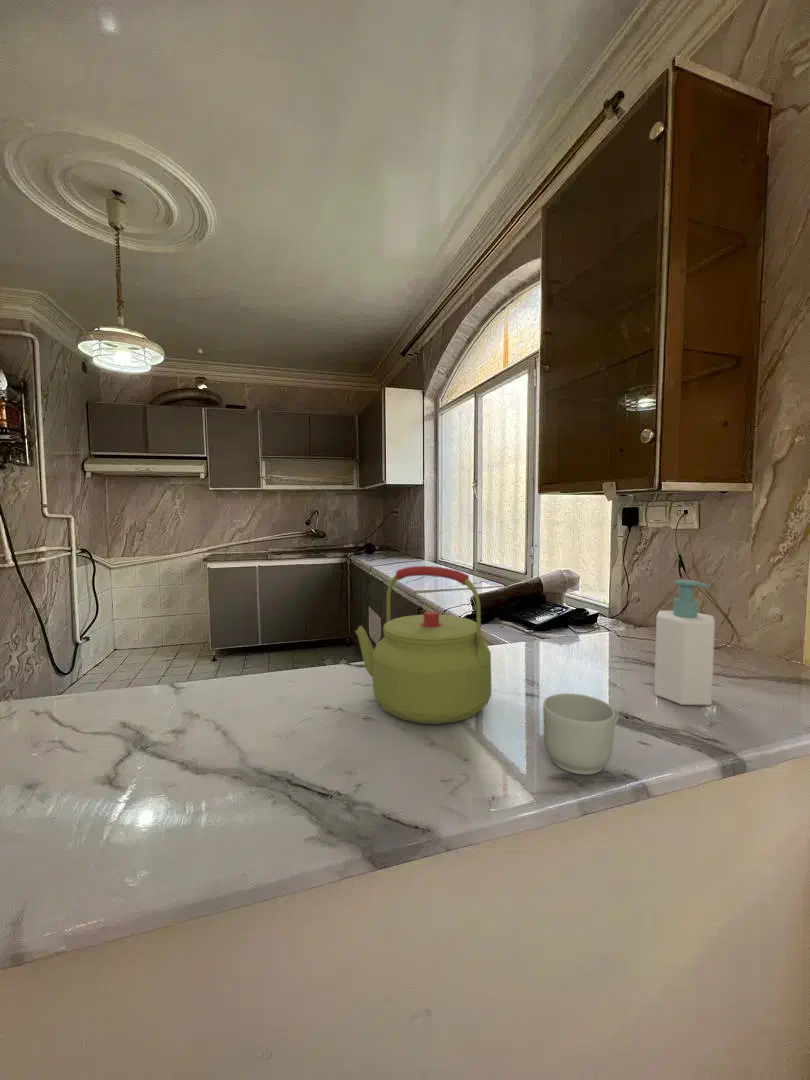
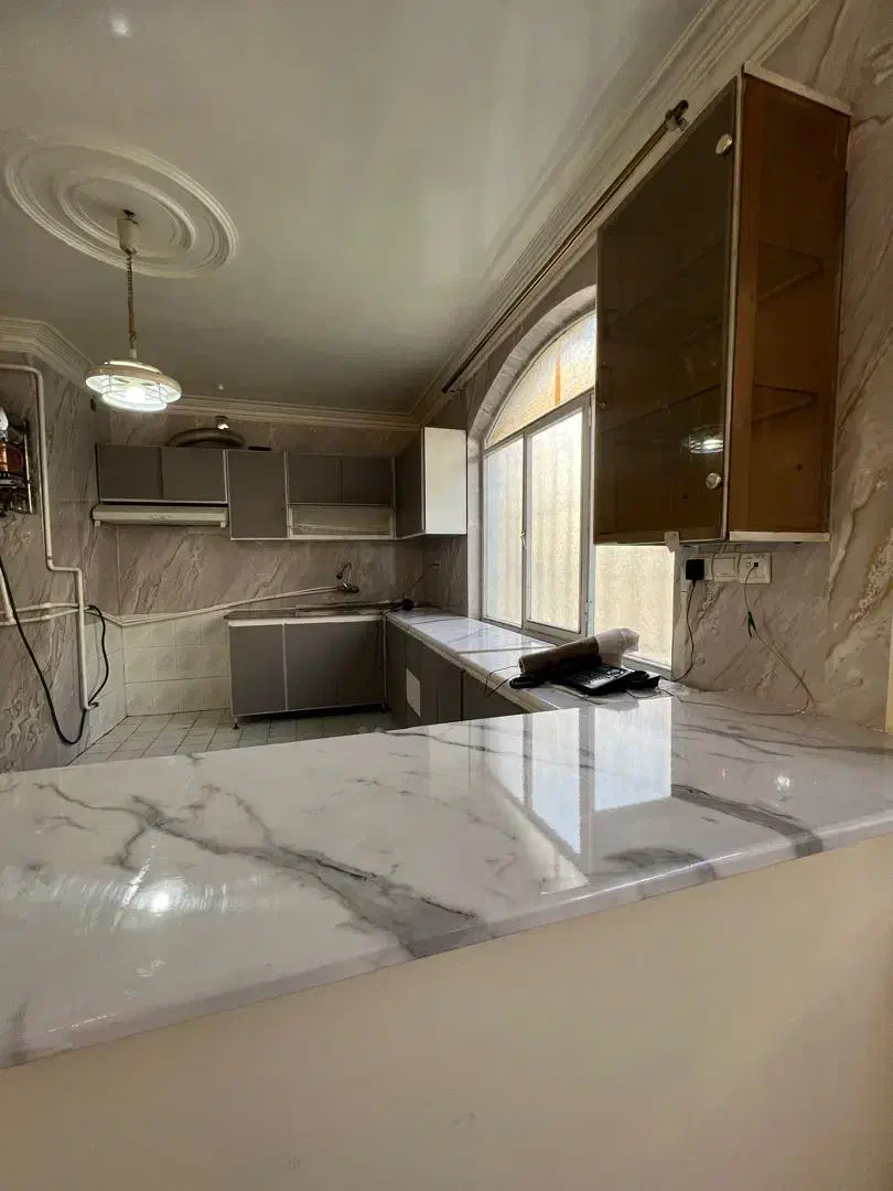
- soap bottle (684, 638)
- kettle (416, 632)
- mug (585, 731)
